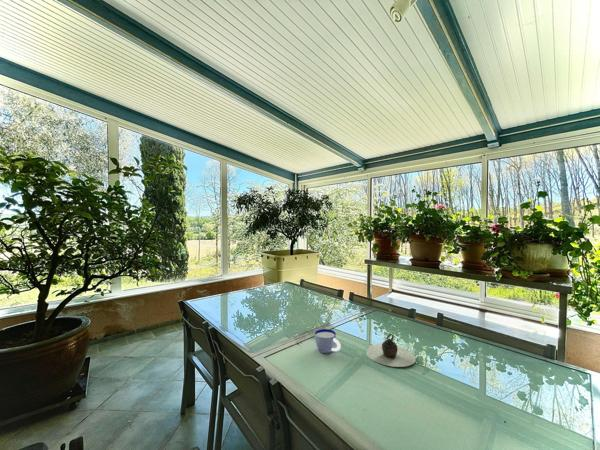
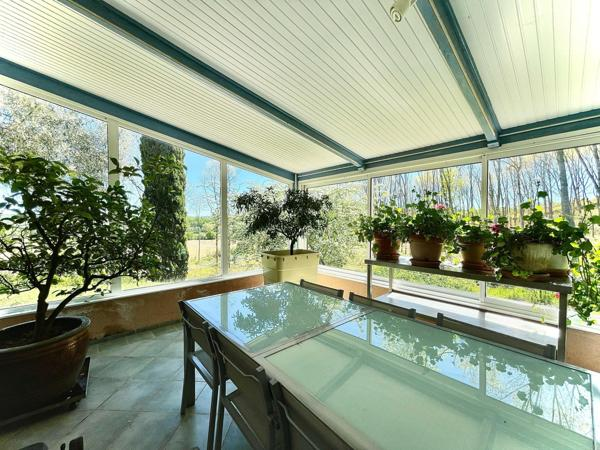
- teapot (389, 343)
- cup (328, 342)
